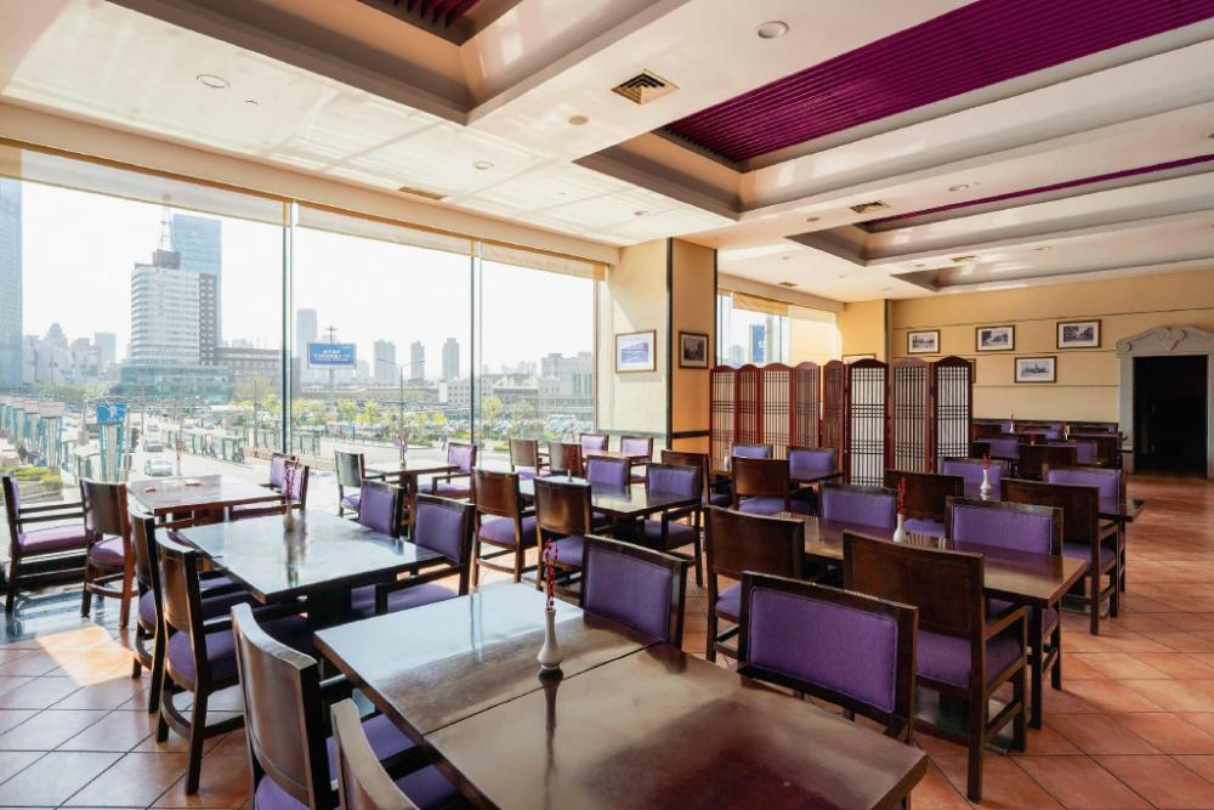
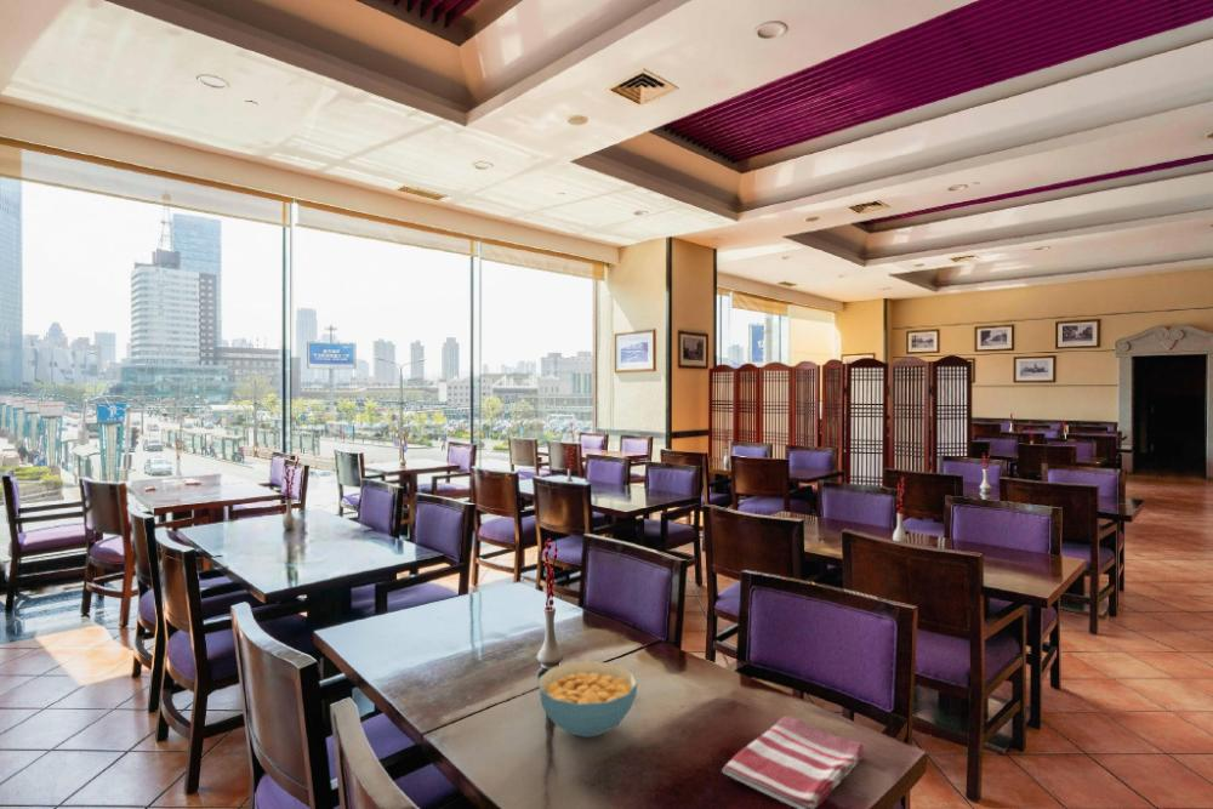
+ cereal bowl (587, 705)
+ dish towel (795, 757)
